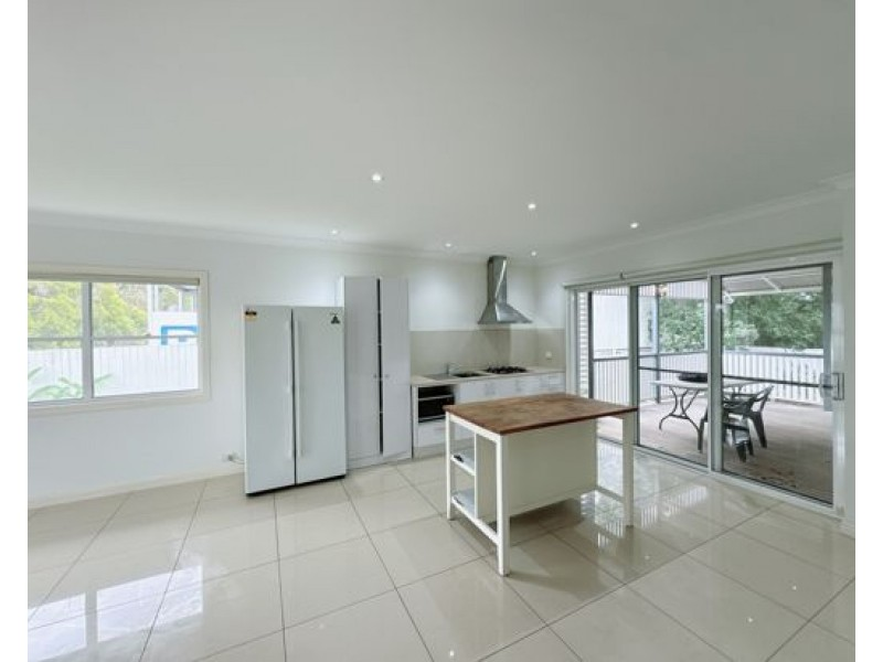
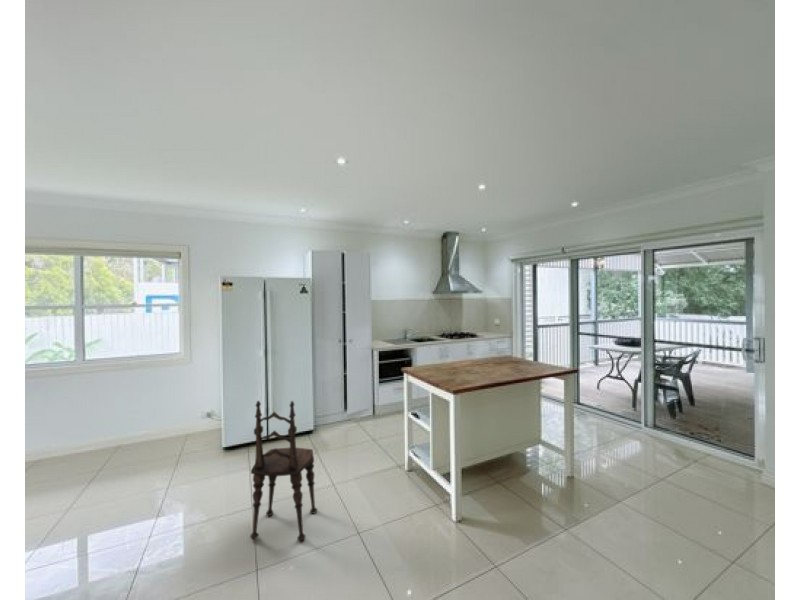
+ dining chair (283, 460)
